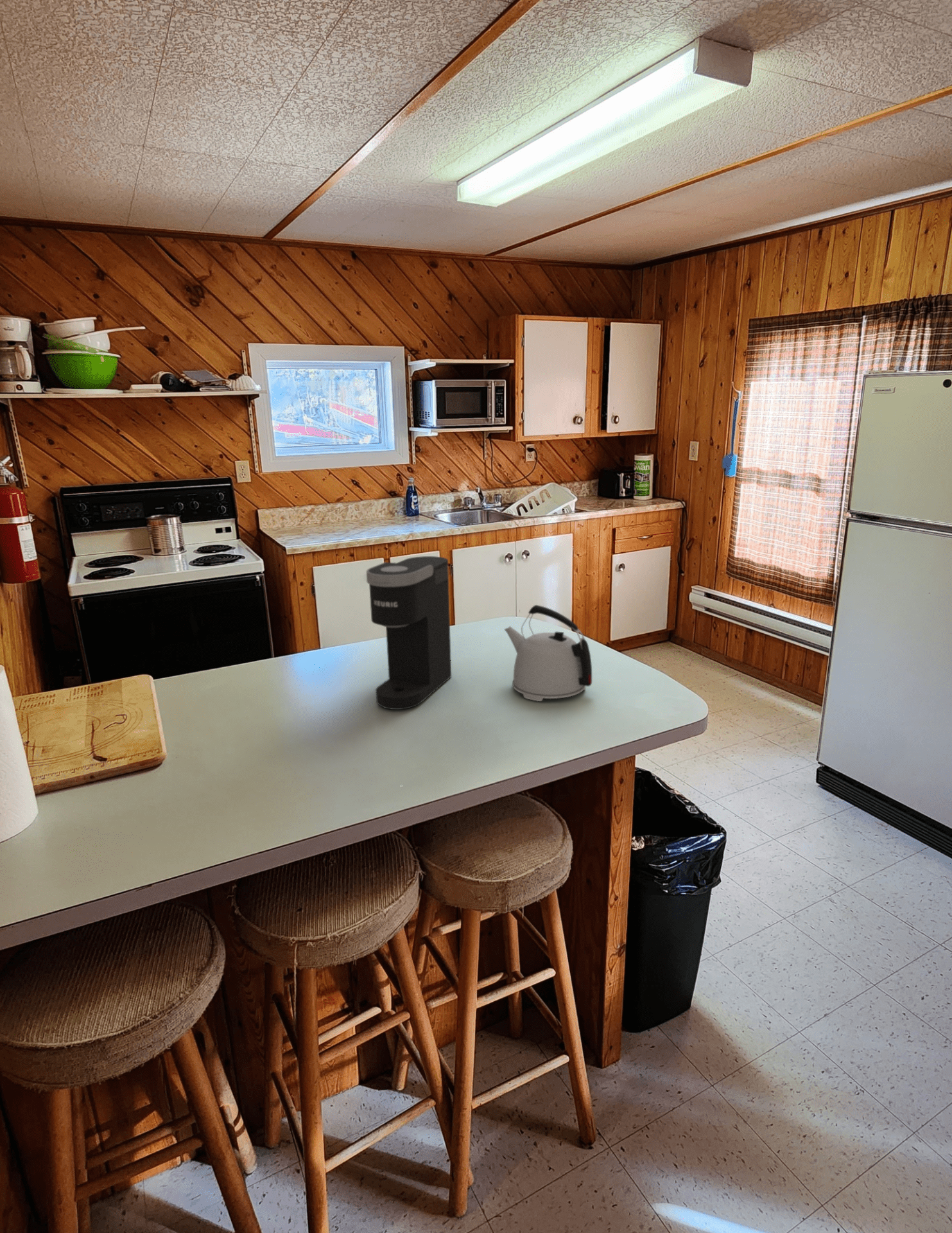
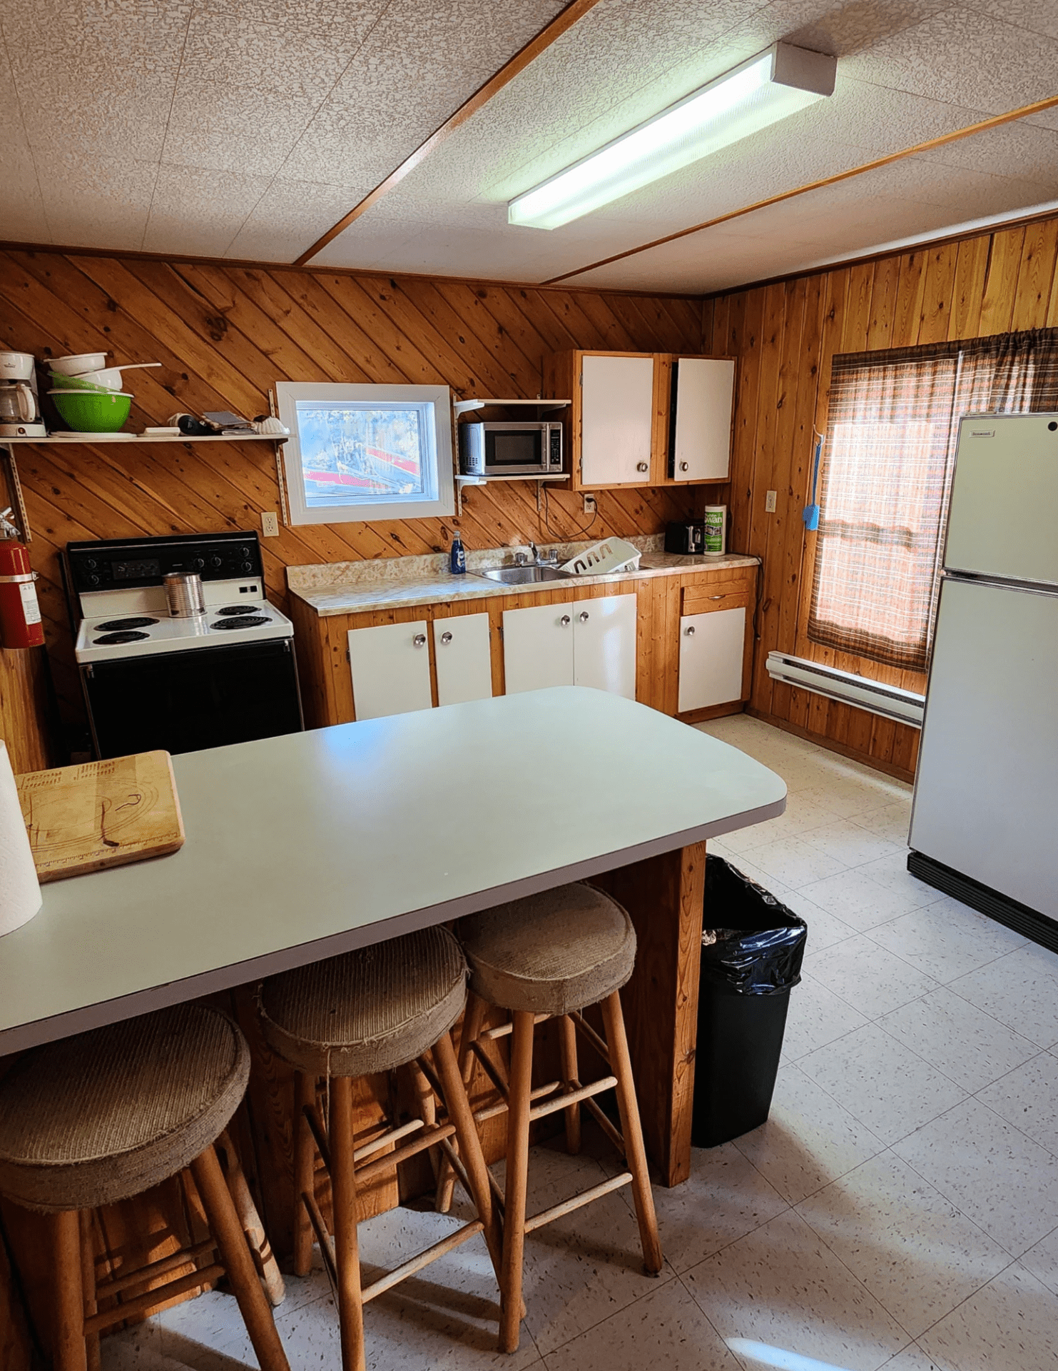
- kettle (547, 647)
- coffee maker (412, 627)
